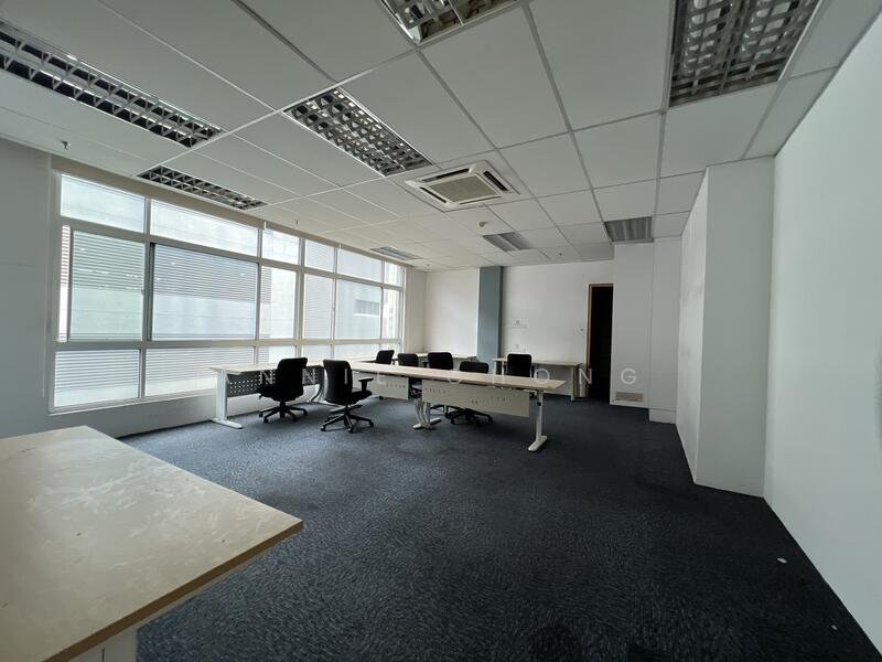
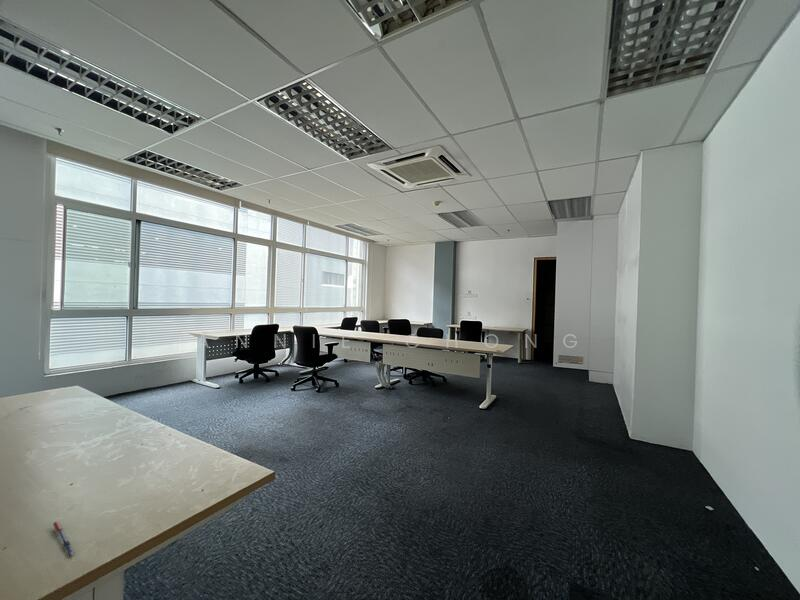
+ pen (63, 537)
